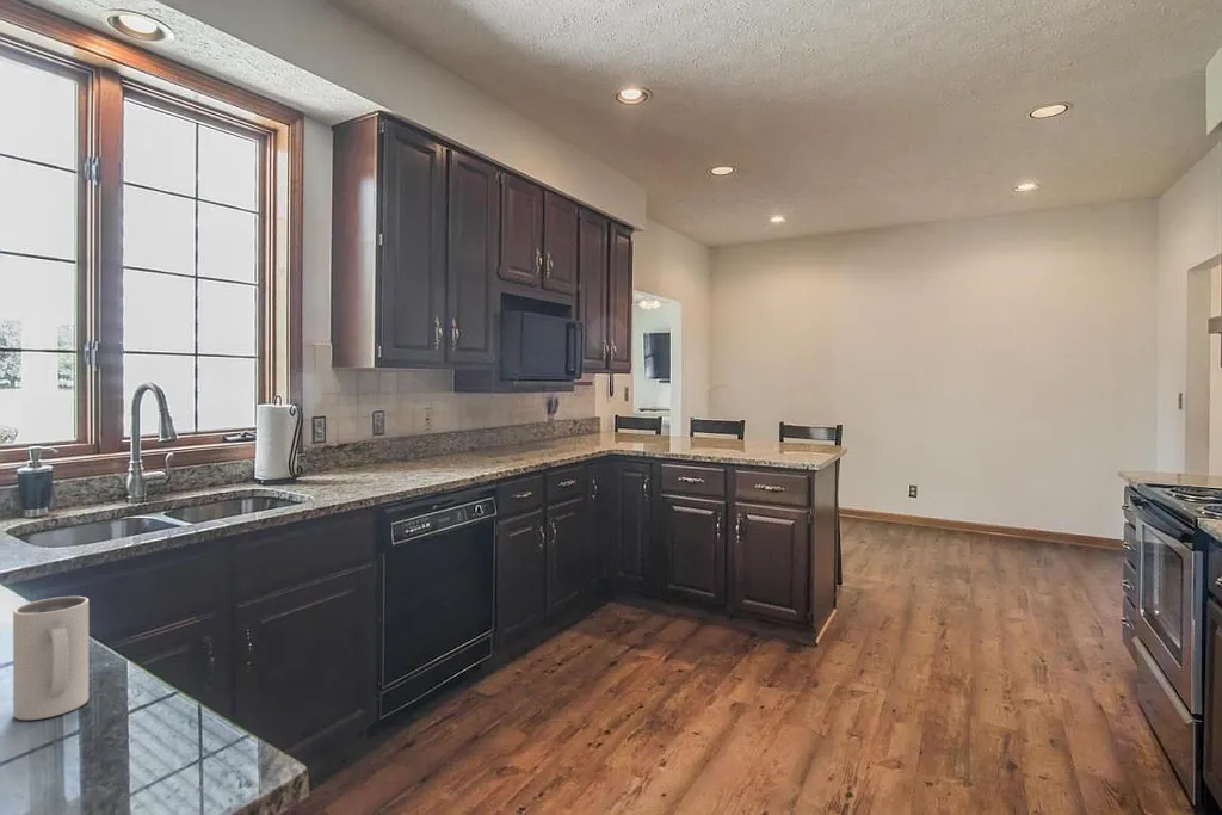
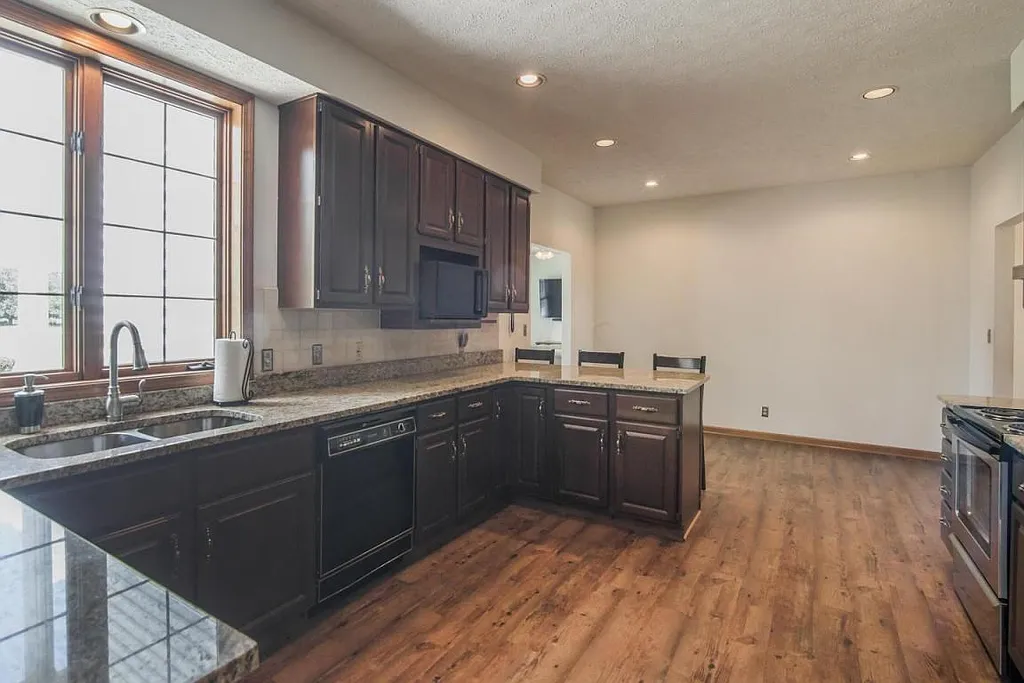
- mug (54, 659)
